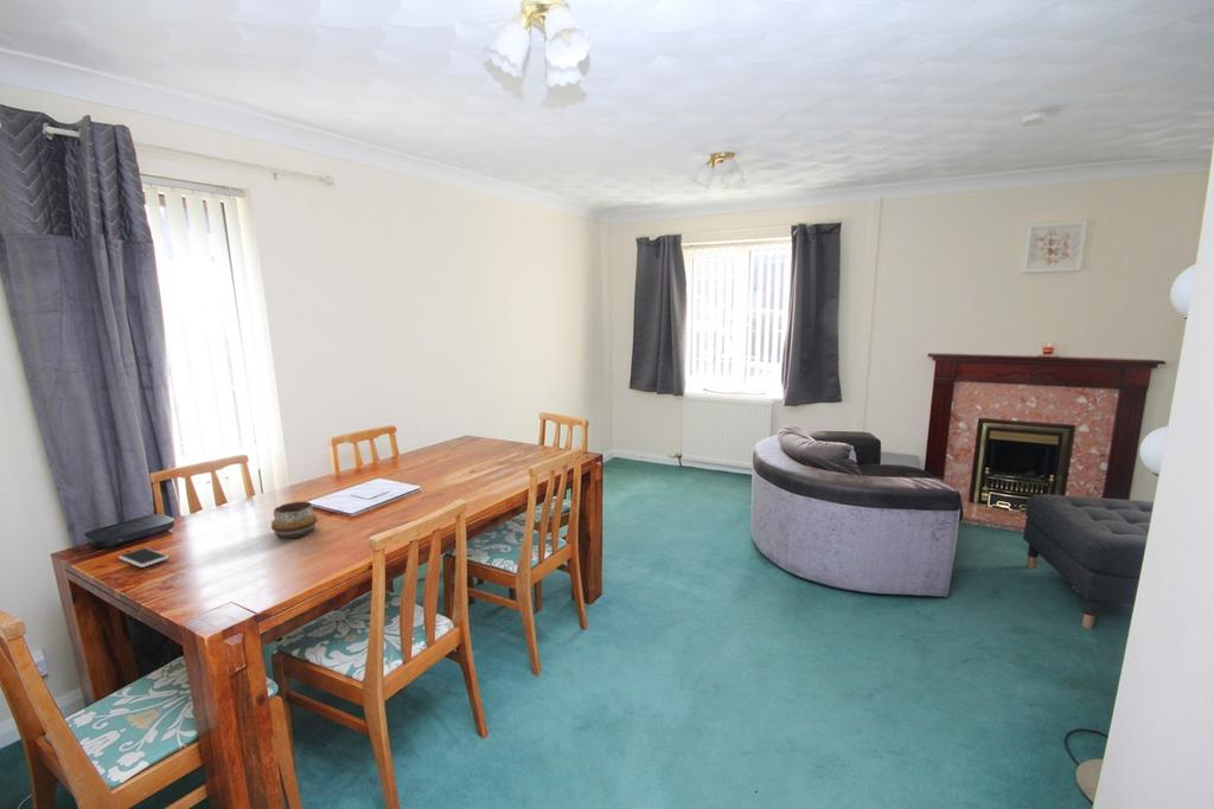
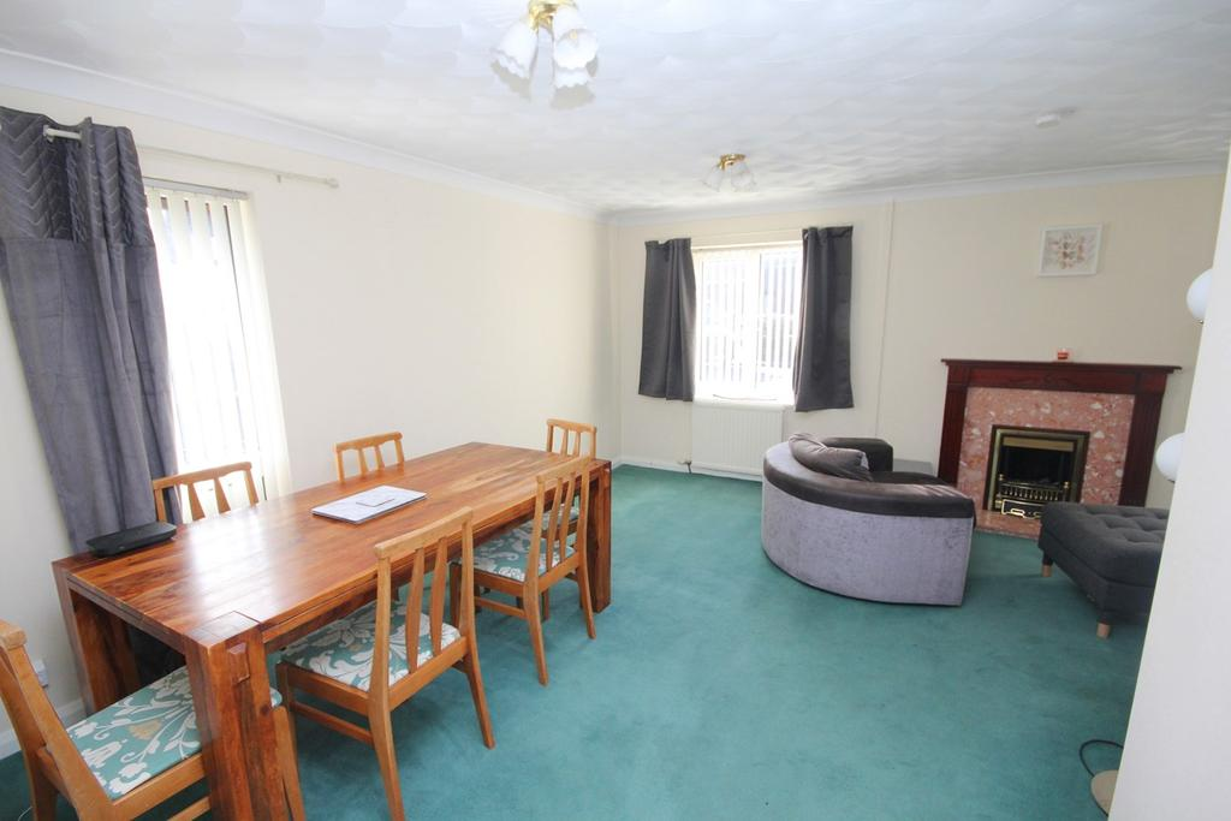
- decorative bowl (294, 519)
- smartphone (143, 557)
